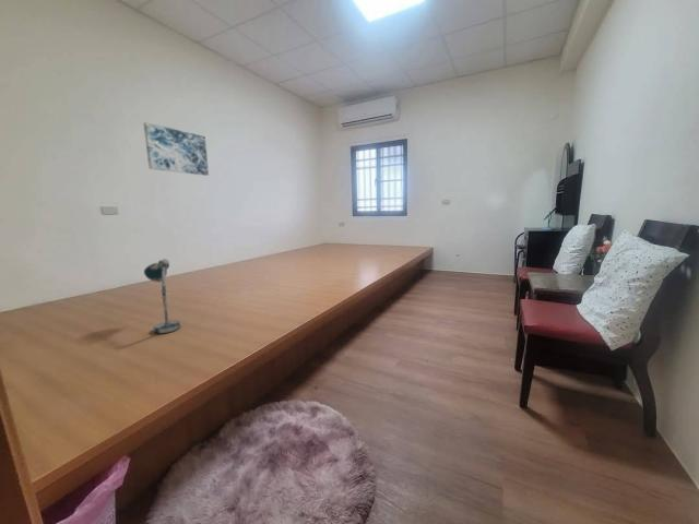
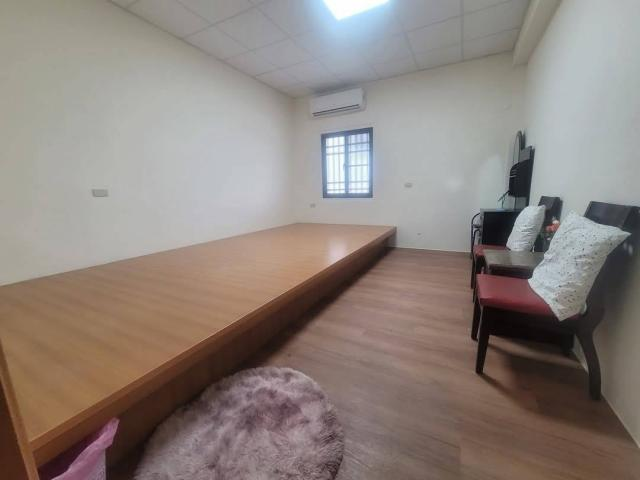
- wall art (178, 151)
- desk lamp (162, 293)
